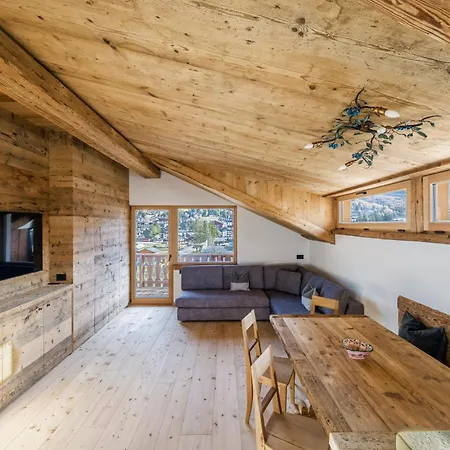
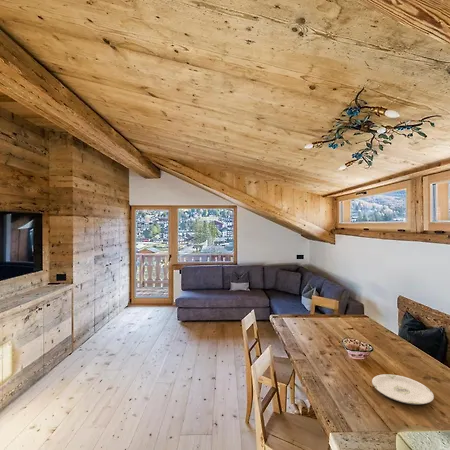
+ plate (401, 389)
